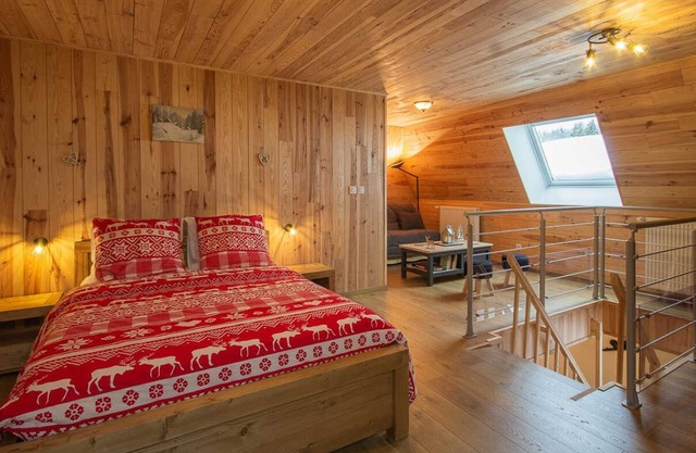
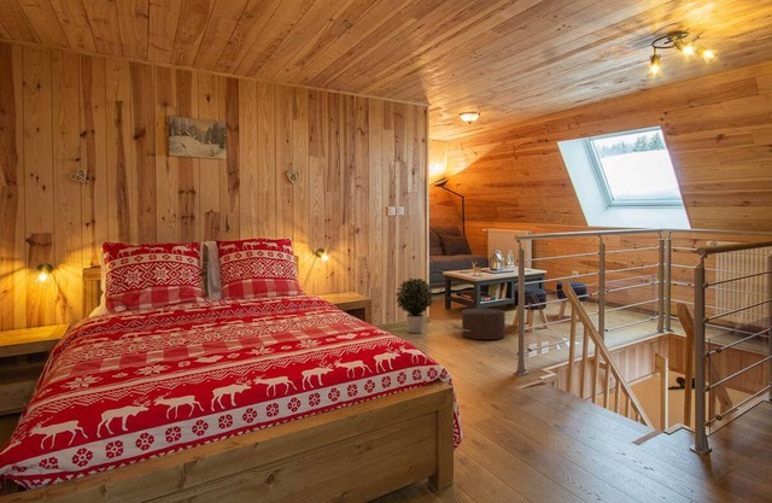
+ pouf (481, 322)
+ potted plant (415, 304)
